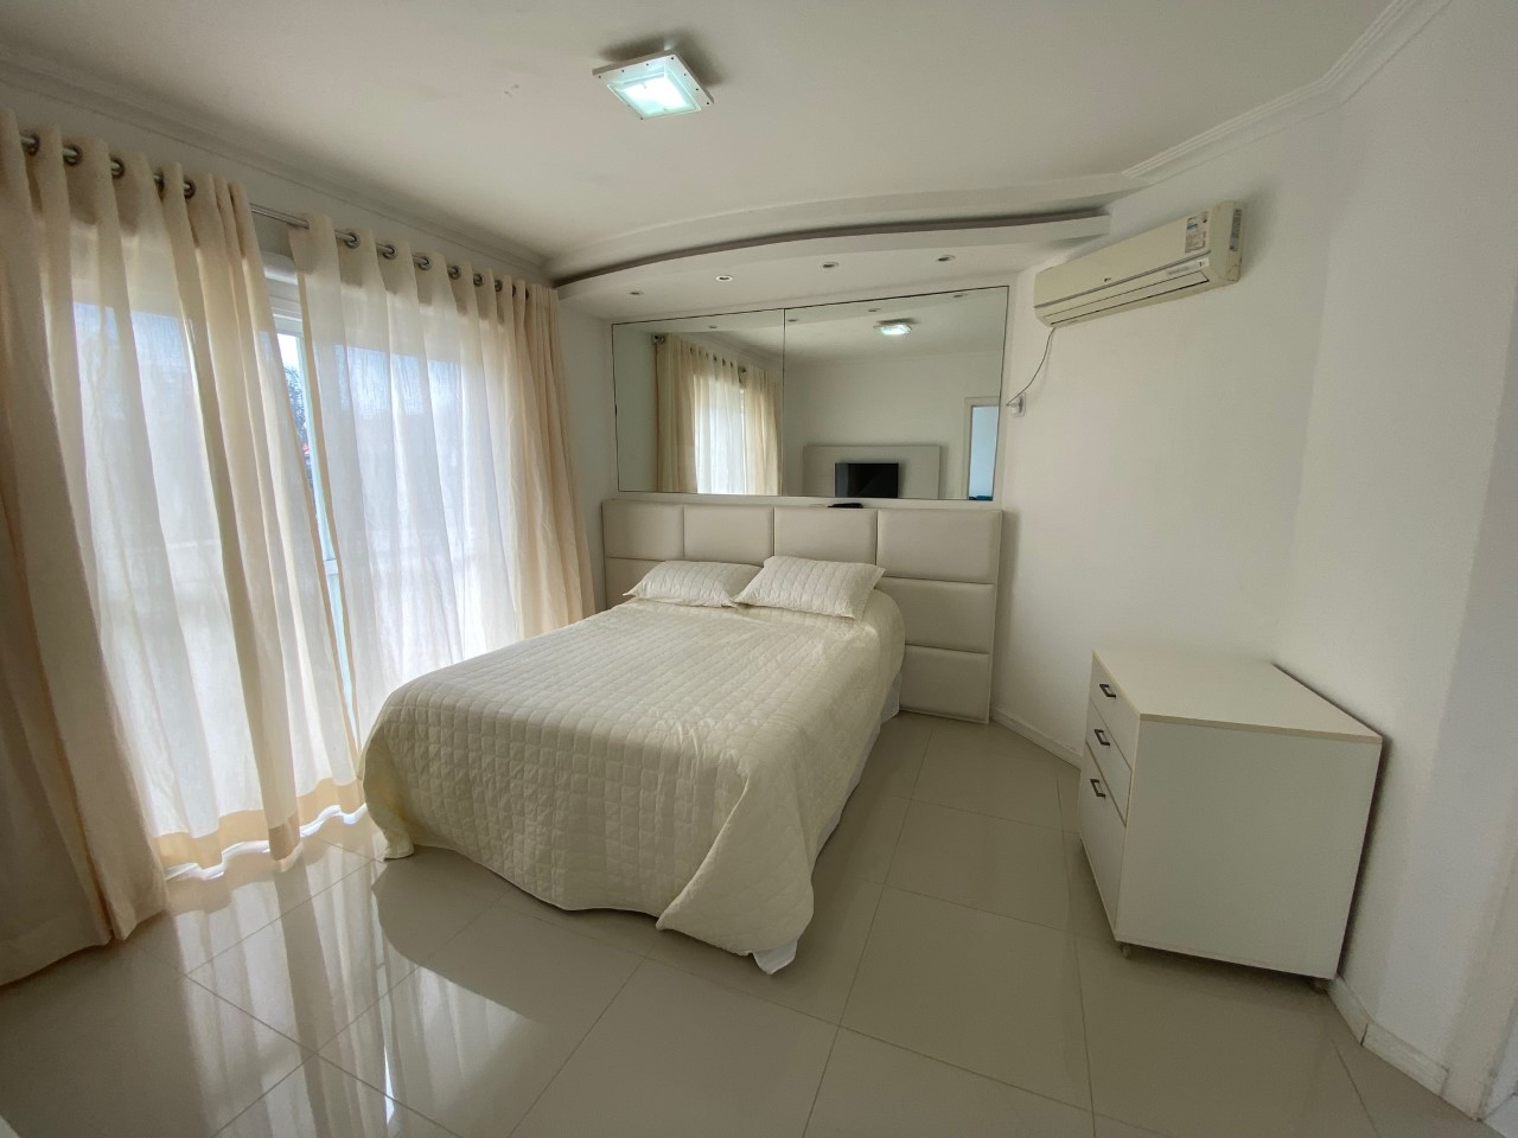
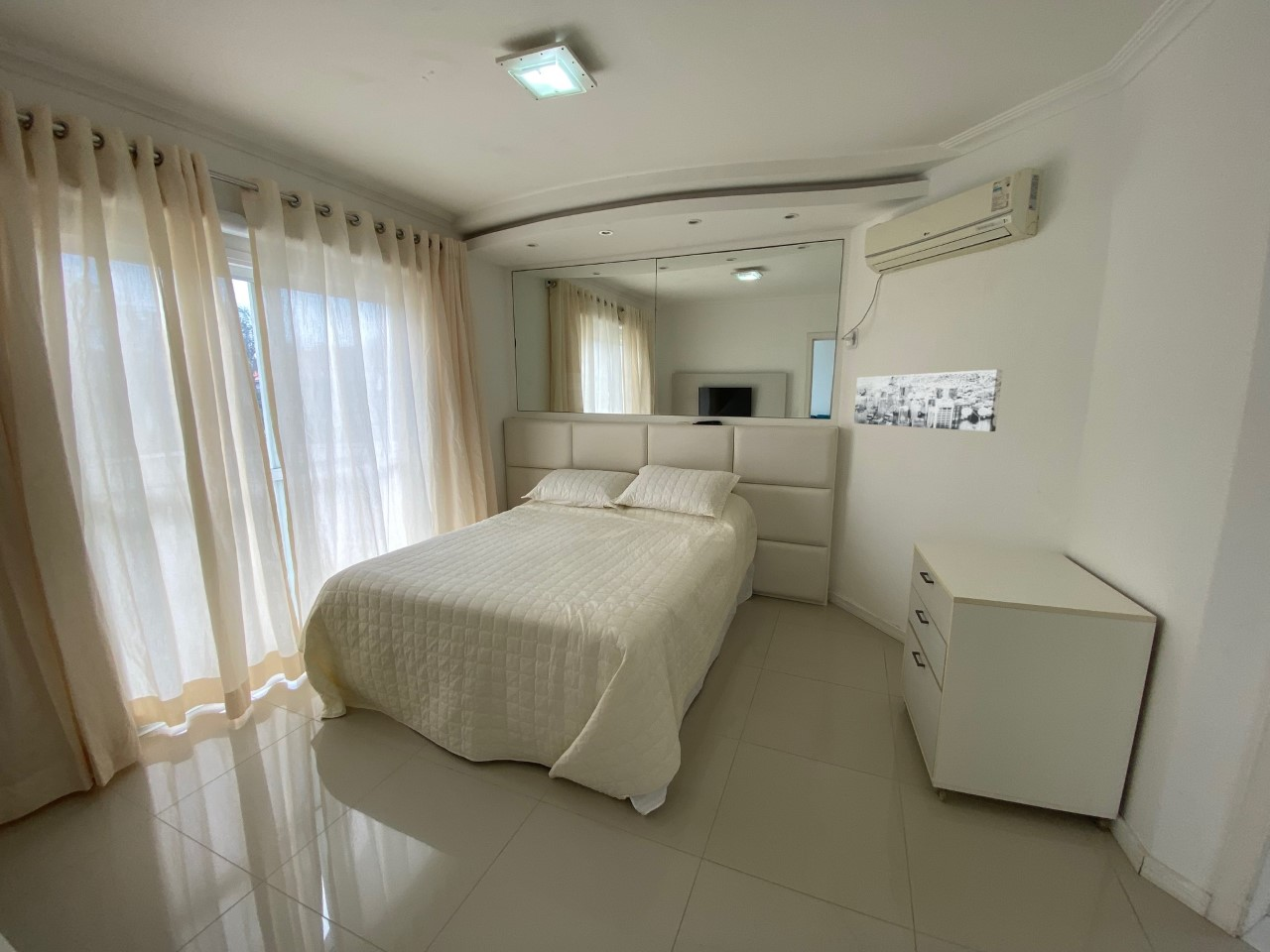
+ wall art (916, 401)
